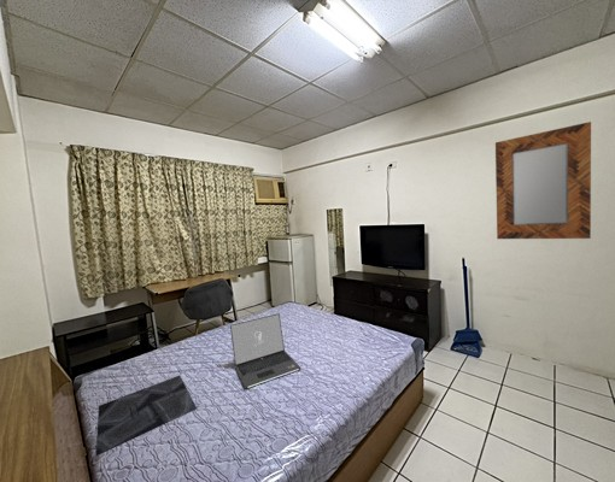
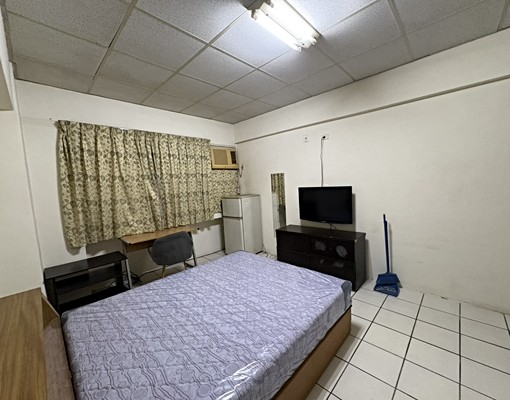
- decorative panel (146, 406)
- laptop (264, 346)
- home mirror (539, 187)
